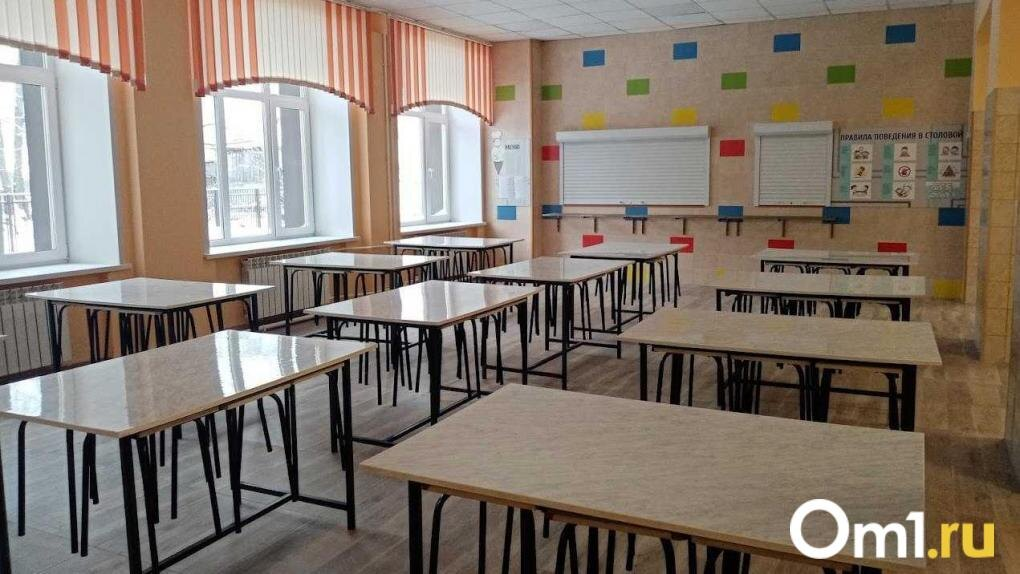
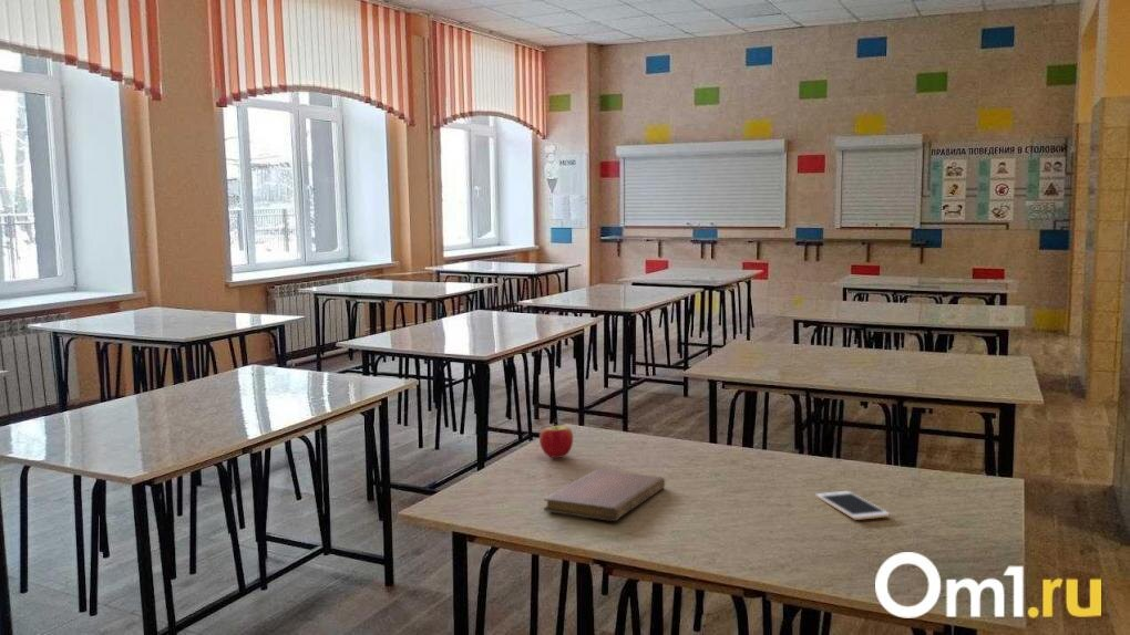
+ cell phone (851, 504)
+ notebook (606, 492)
+ apple (556, 436)
